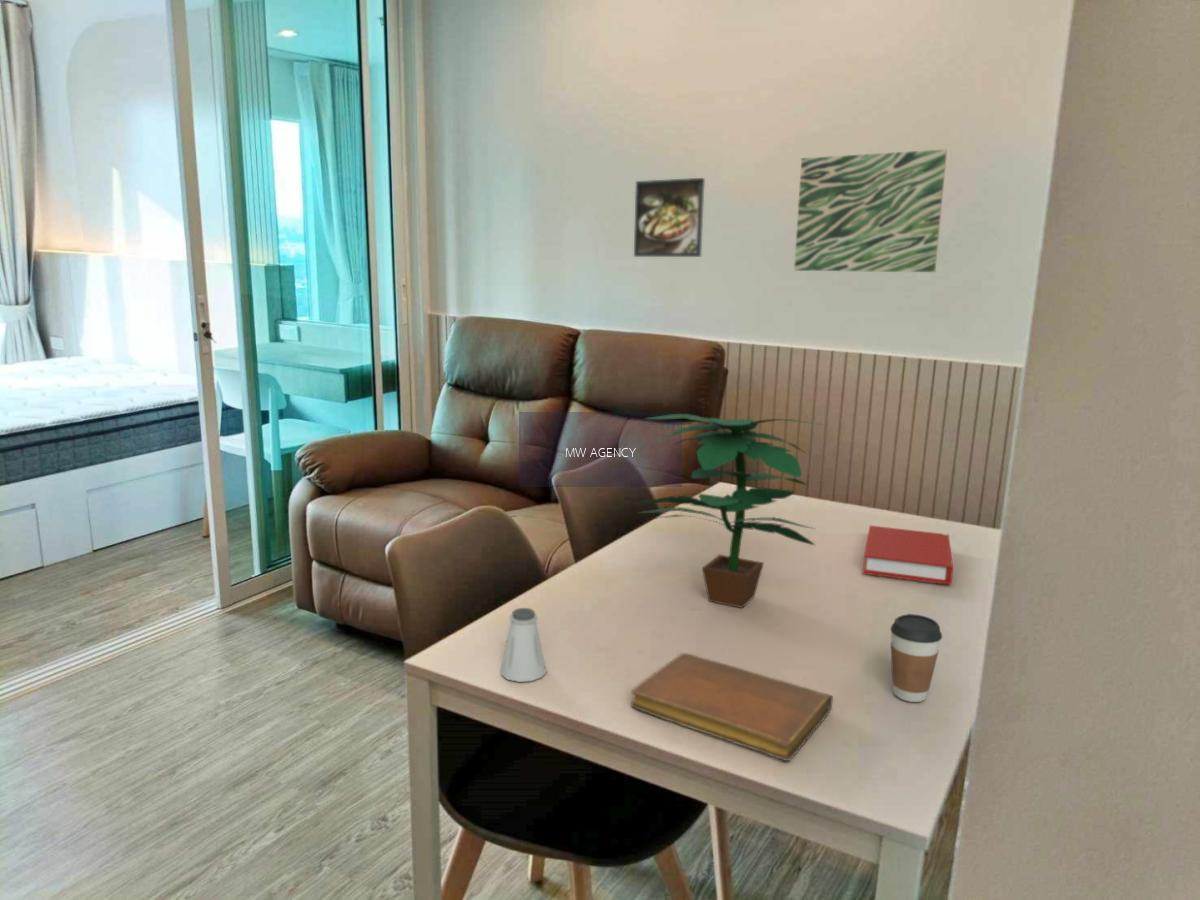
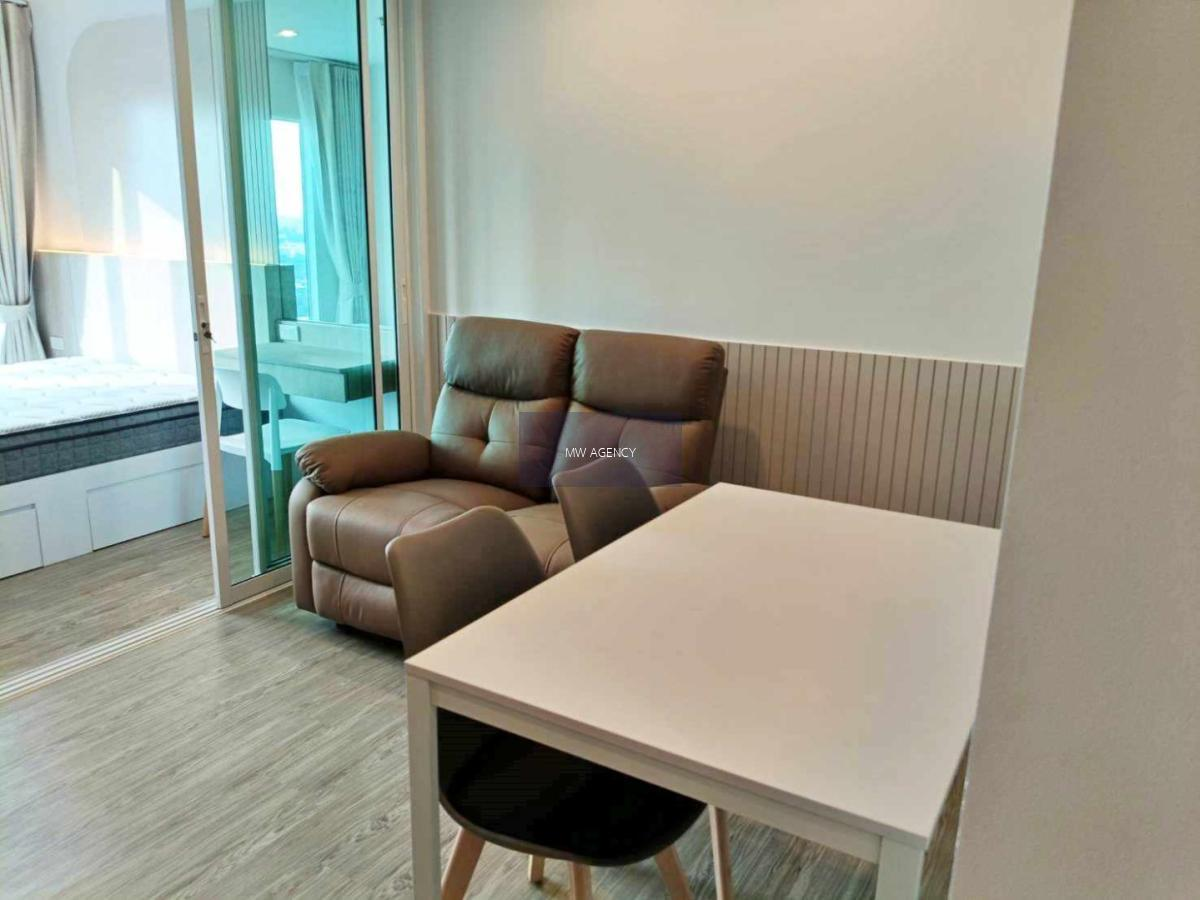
- coffee cup (913, 659)
- wall art (866, 213)
- book (907, 553)
- saltshaker (523, 641)
- potted plant (729, 509)
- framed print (668, 218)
- notebook (731, 700)
